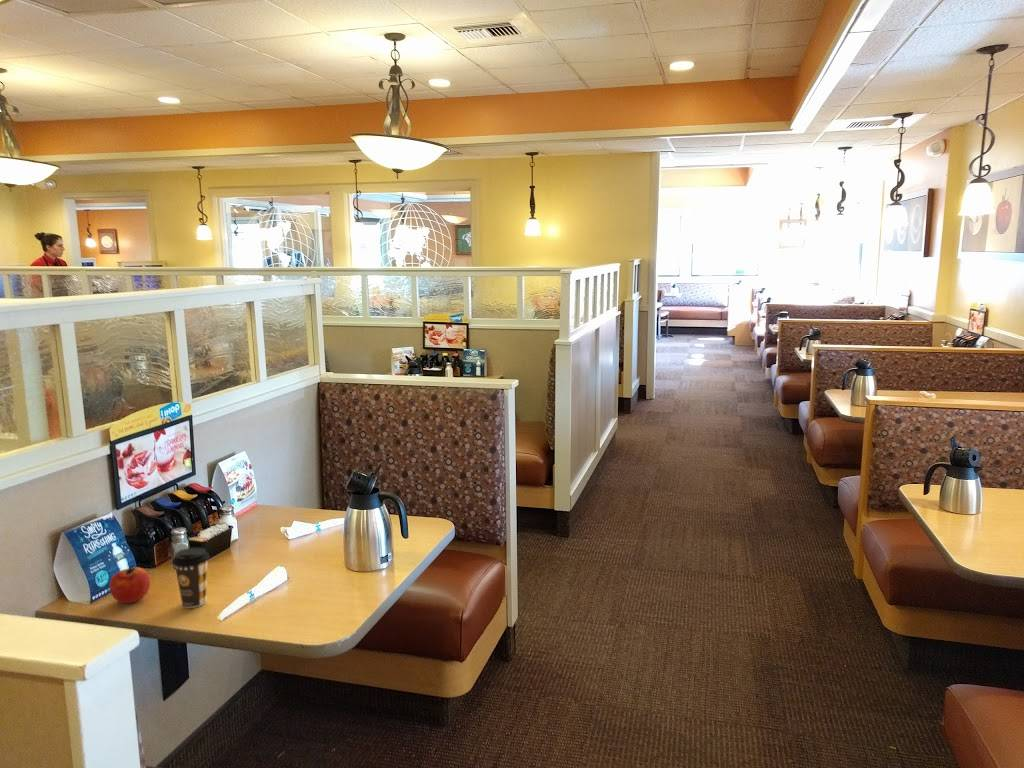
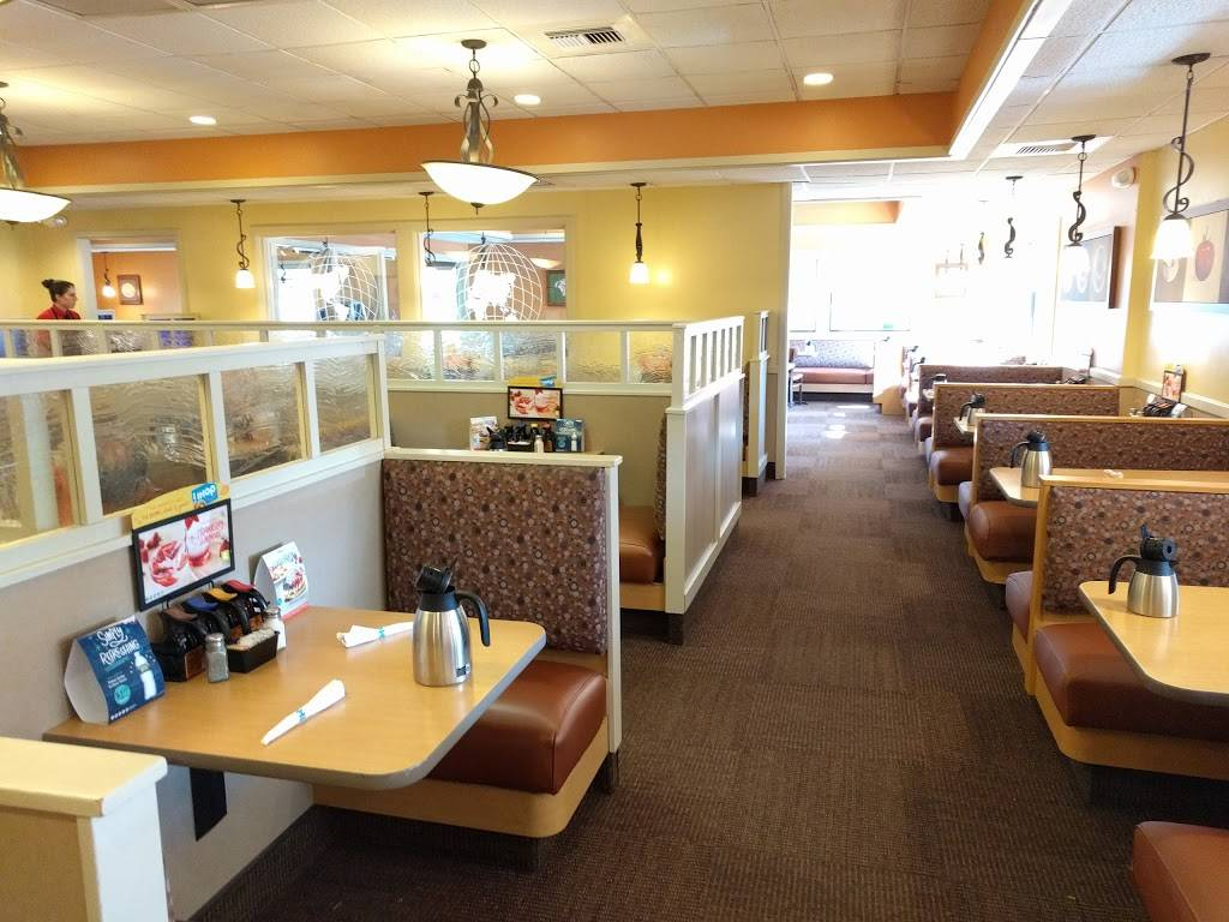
- fruit (129, 583)
- coffee cup (192, 577)
